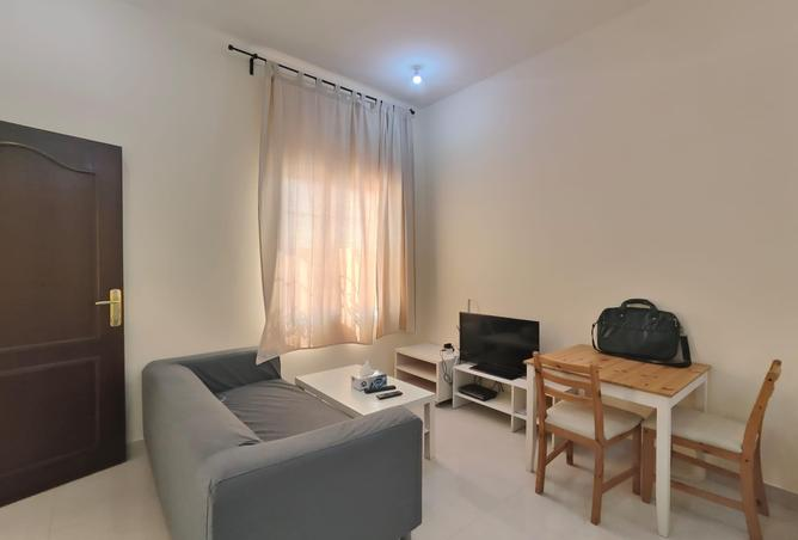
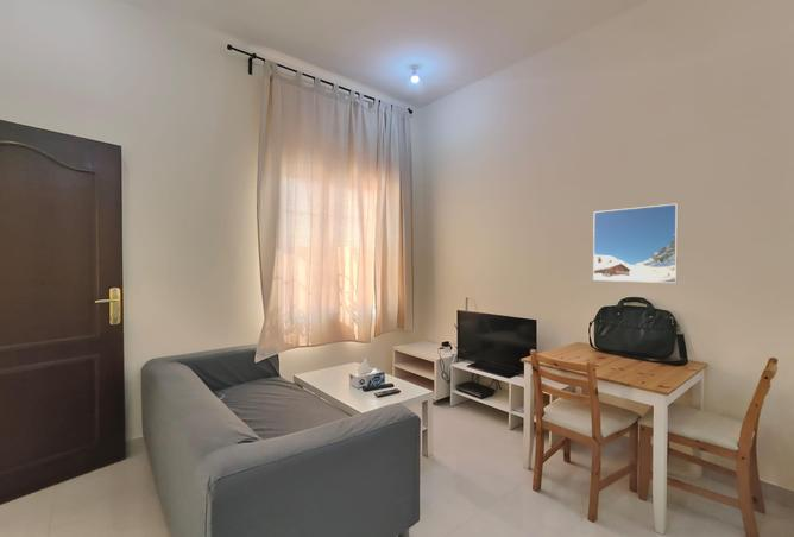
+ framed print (632, 245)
